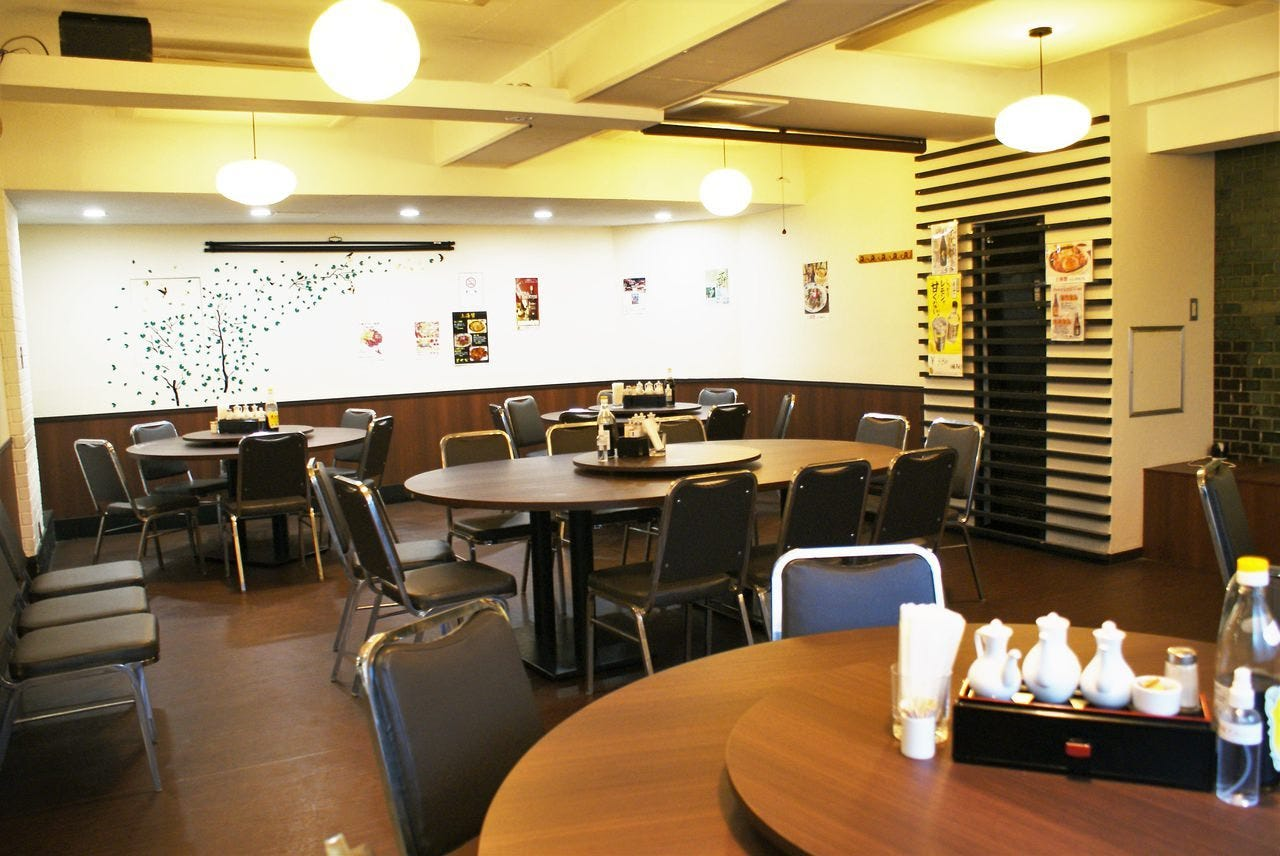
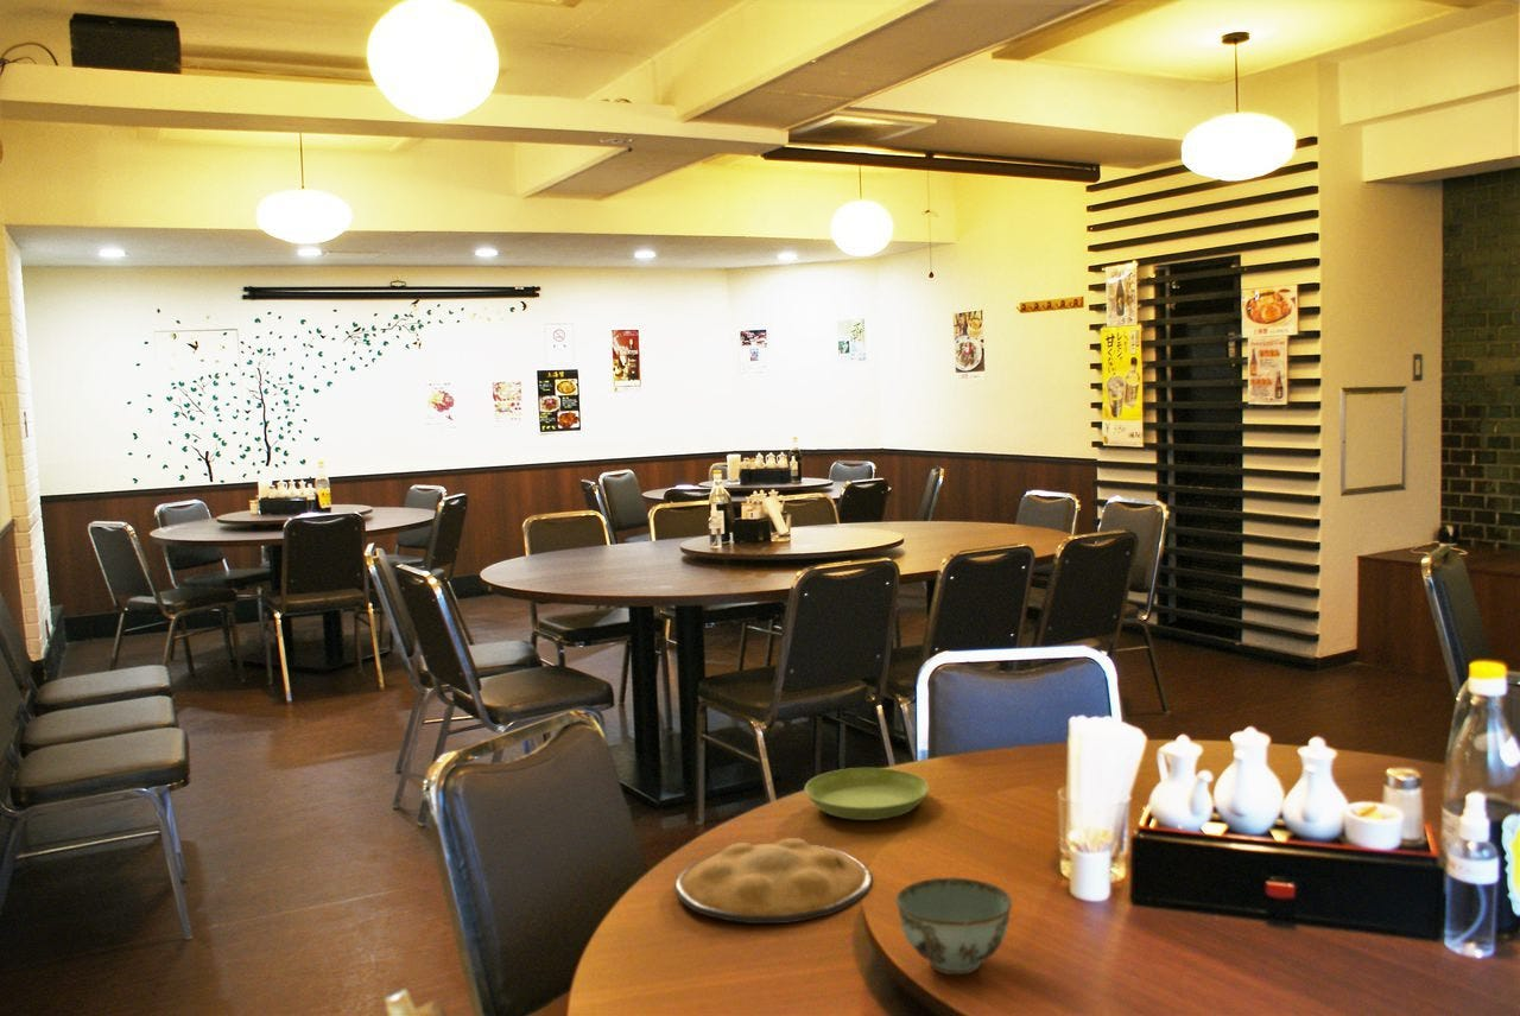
+ bowl (954, 931)
+ plate (772, 866)
+ saucer (866, 795)
